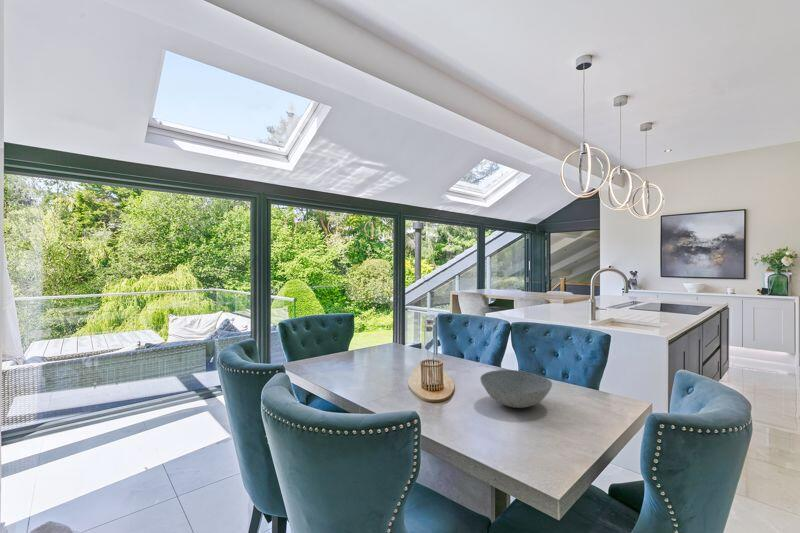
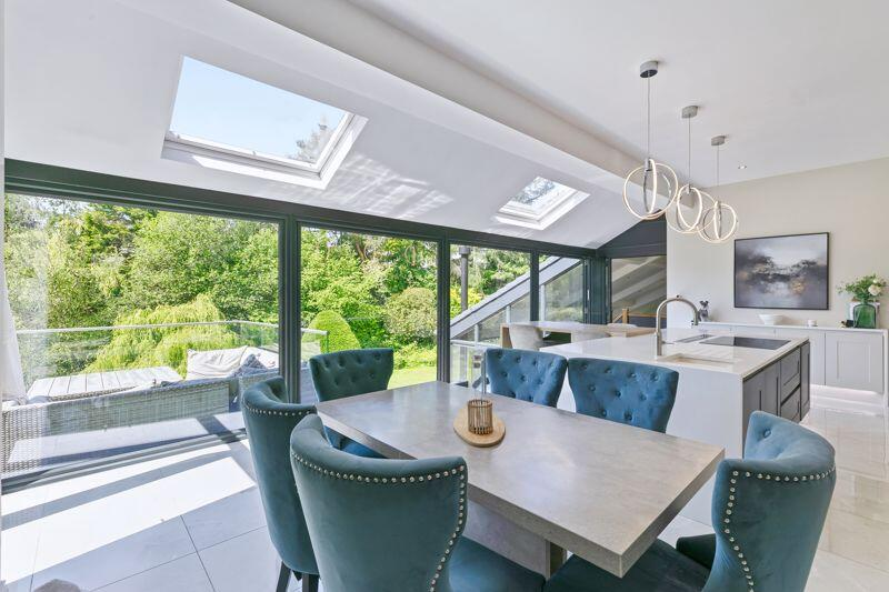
- bowl (515, 391)
